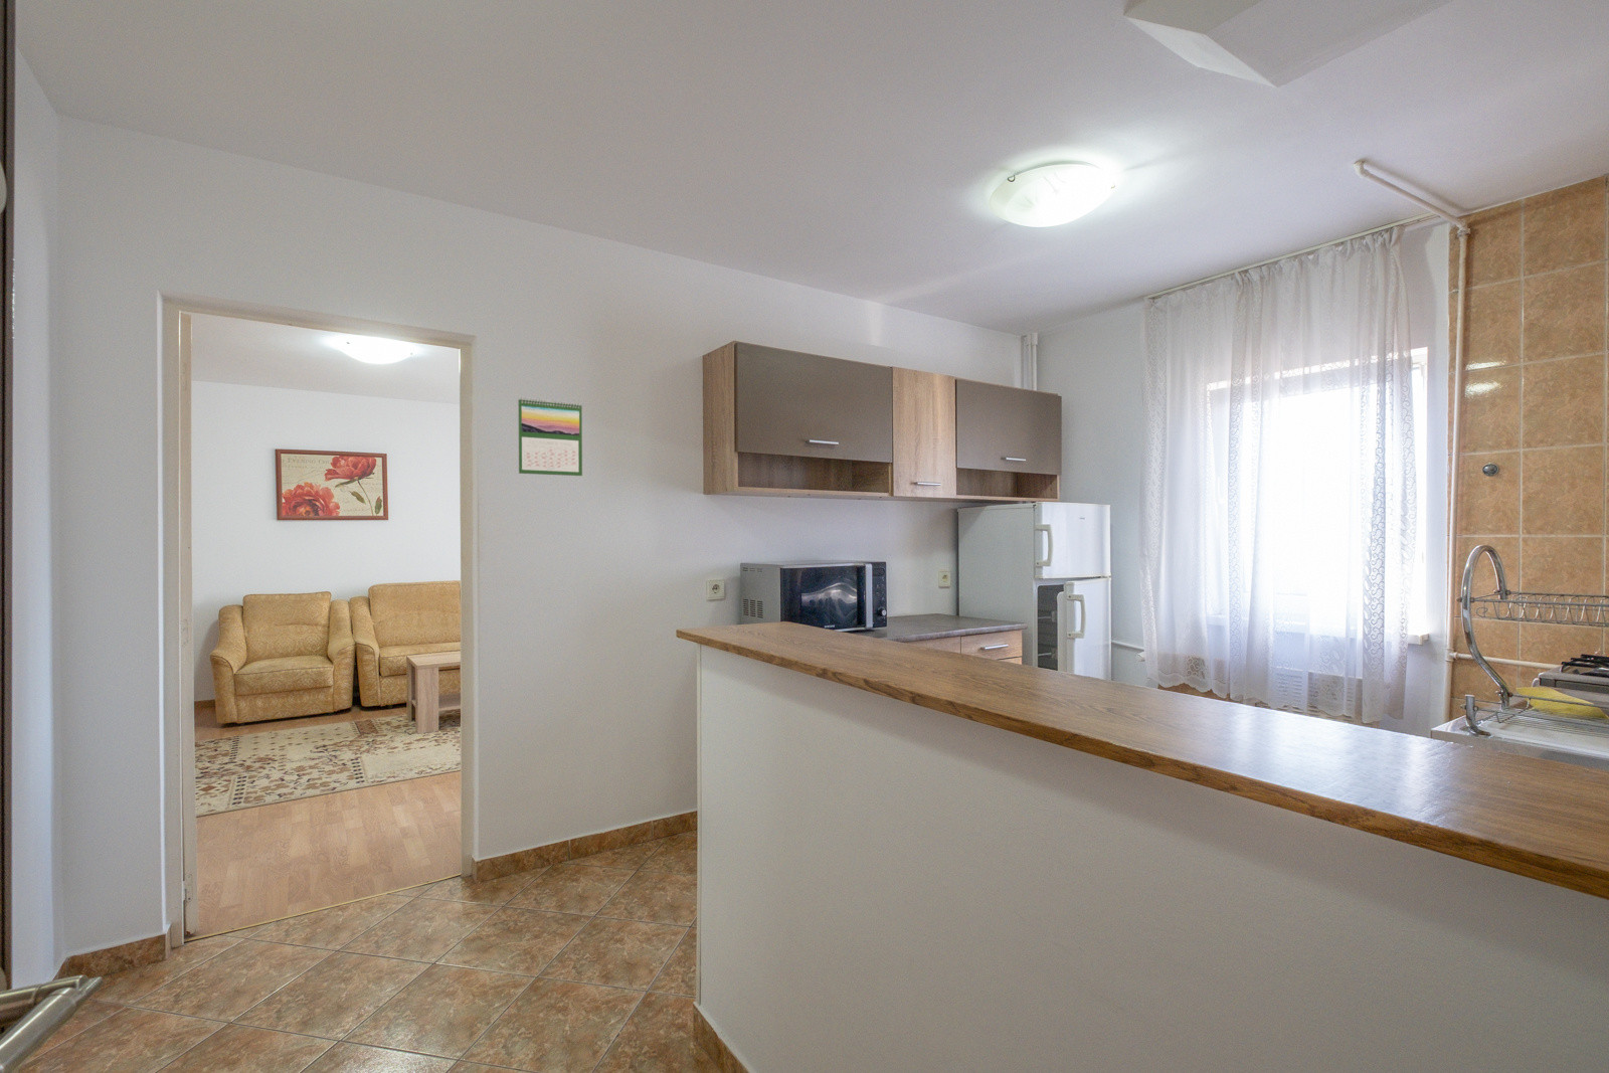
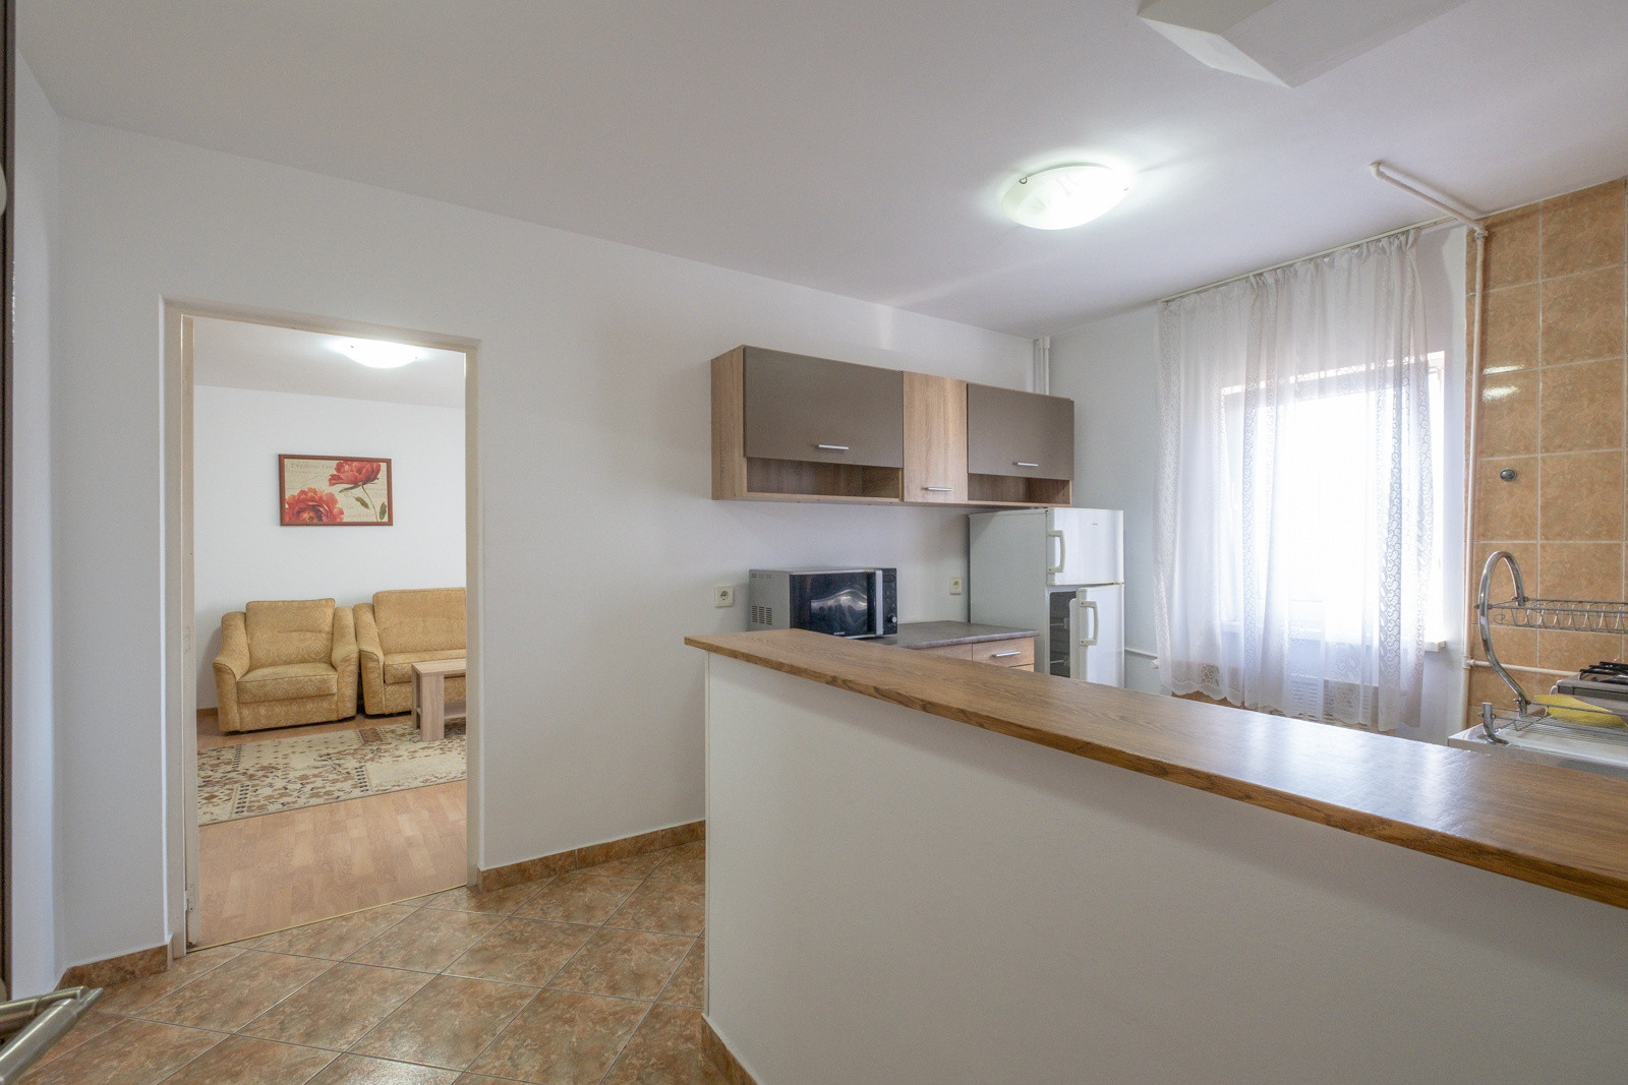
- calendar (550, 436)
